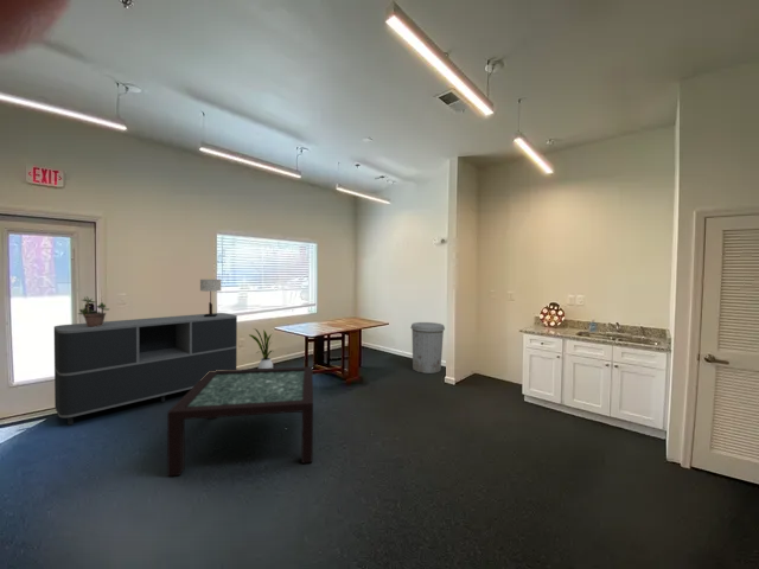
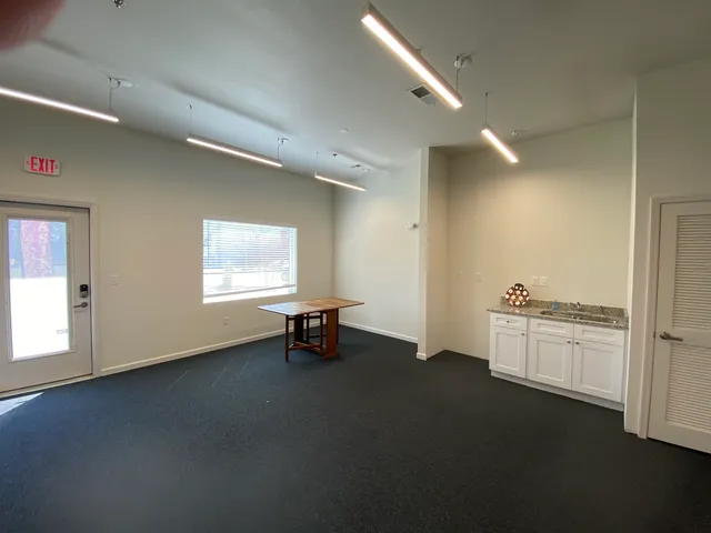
- house plant (263, 347)
- trash can (427, 346)
- table lamp (210, 298)
- potted plant (94, 311)
- sideboard (158, 358)
- coffee table (254, 410)
